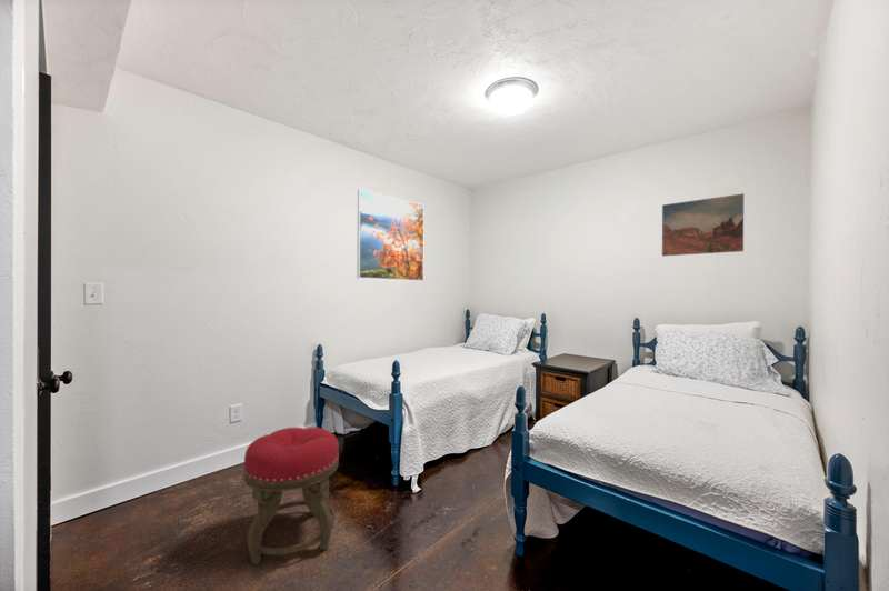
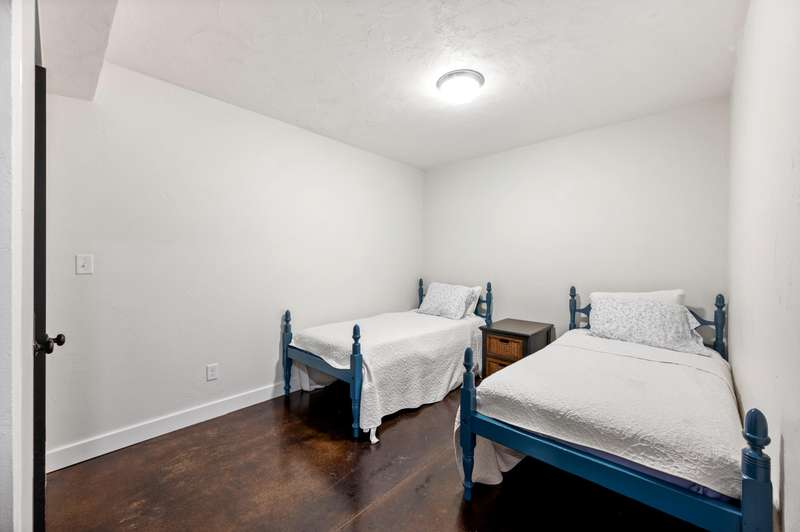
- stool (292, 487)
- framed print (392, 238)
- wall art (700, 227)
